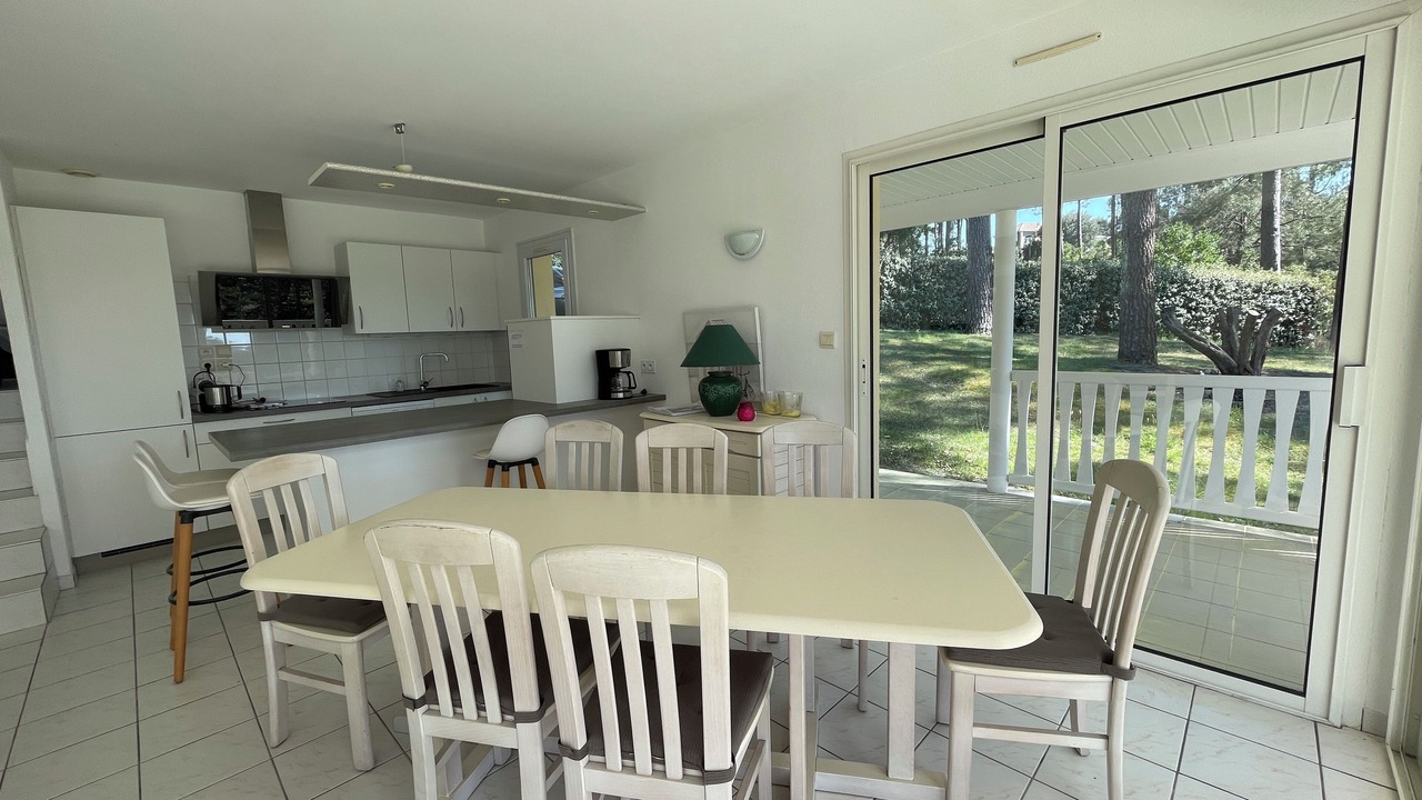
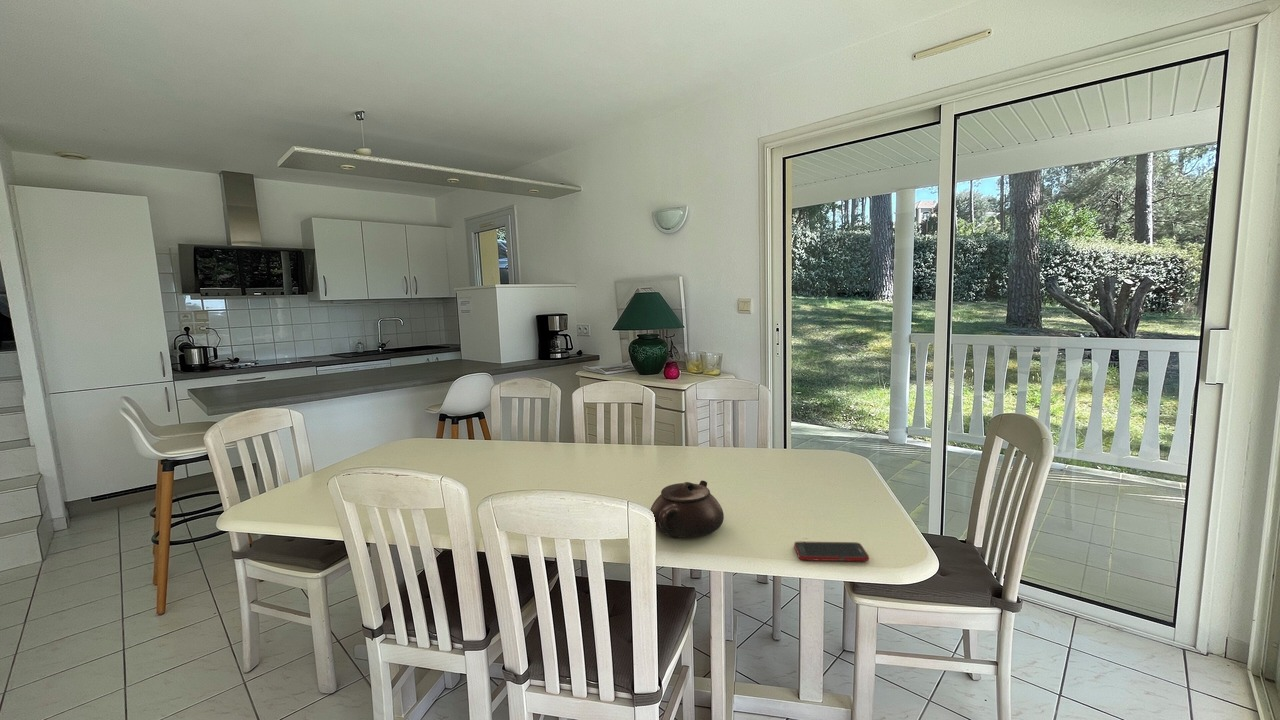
+ teapot (683, 505)
+ cell phone (830, 551)
